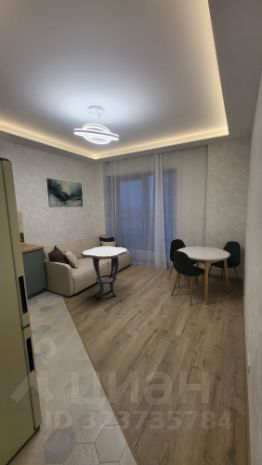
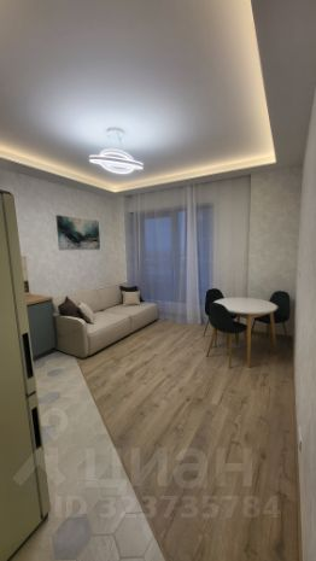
- side table (105, 275)
